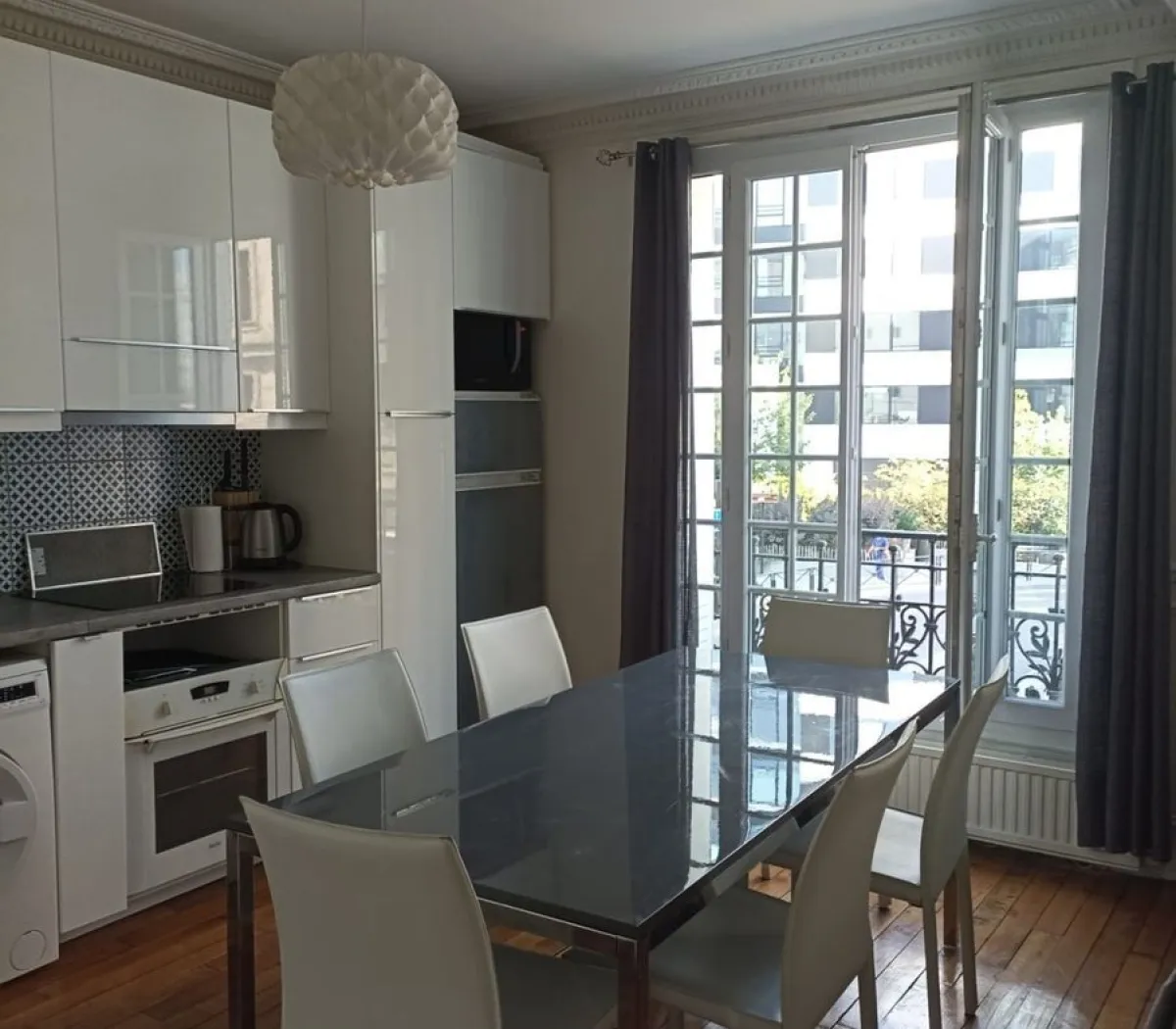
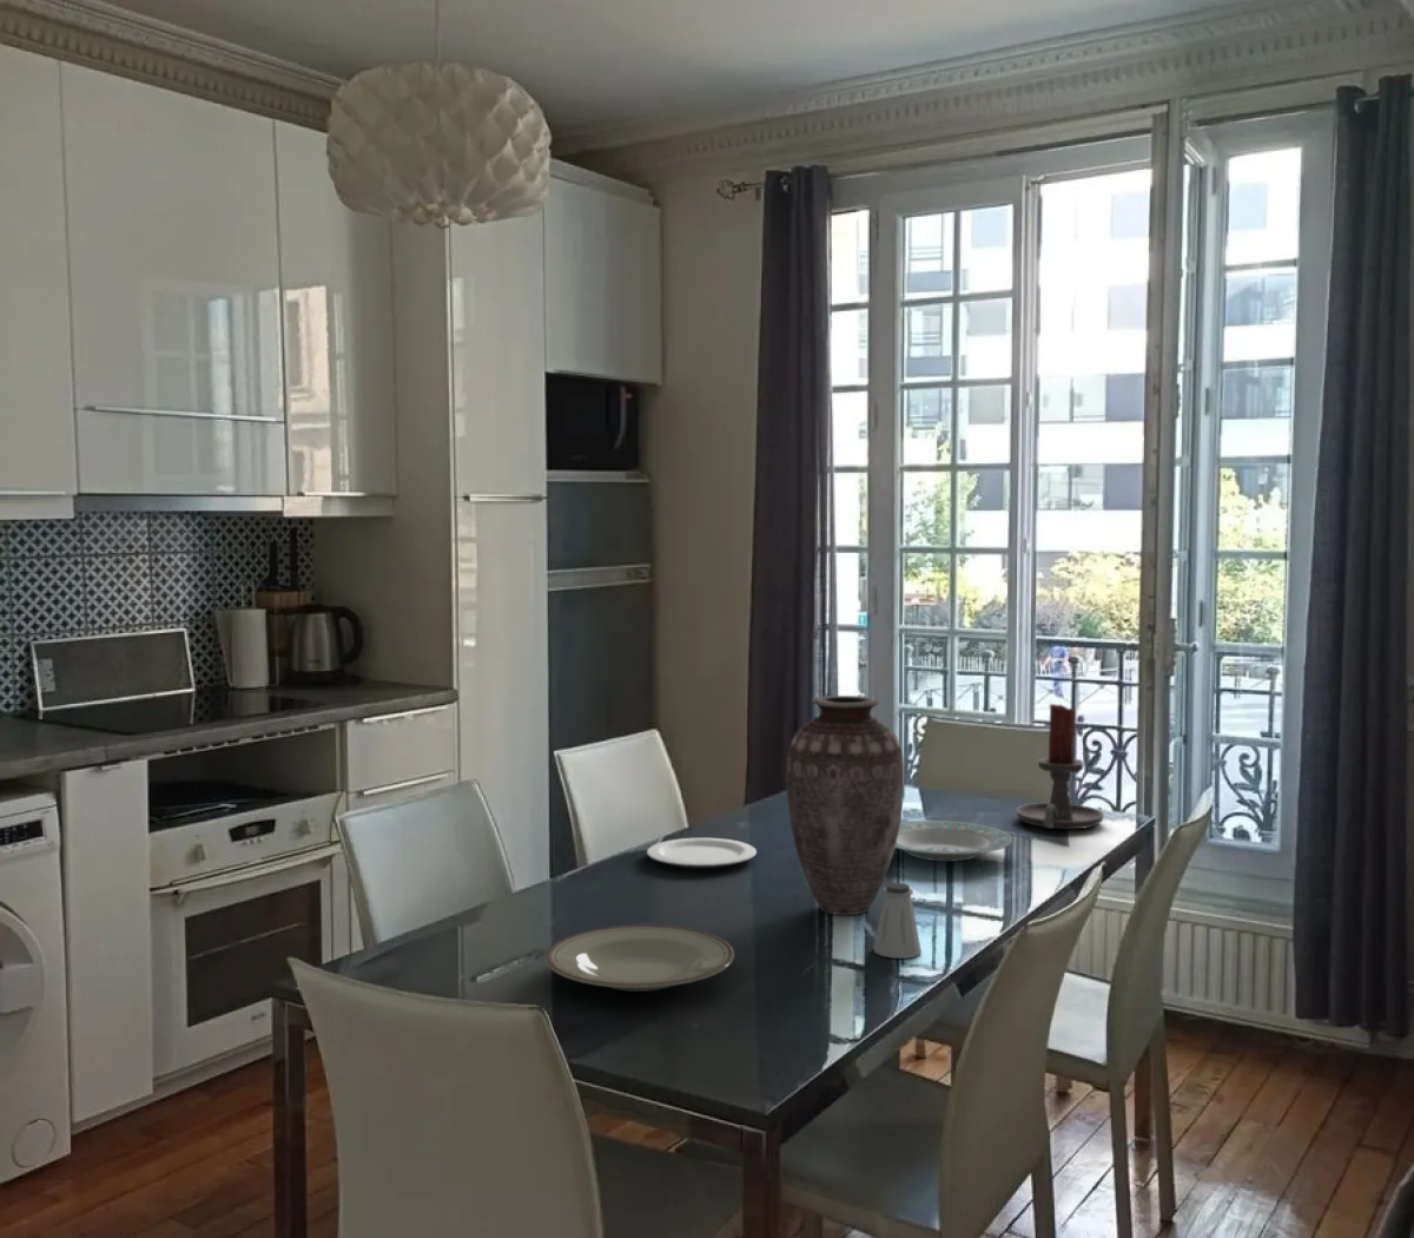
+ candle holder (1058, 764)
+ vase (845, 804)
+ saltshaker (897, 917)
+ plate (640, 965)
+ plate (941, 845)
+ plate (701, 854)
